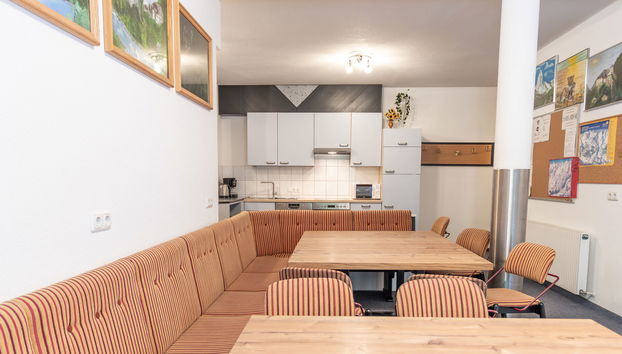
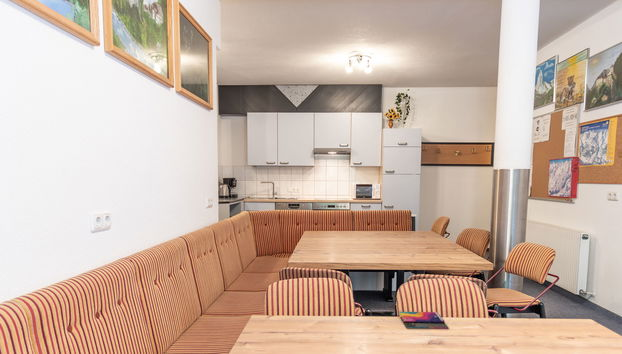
+ smartphone (422, 319)
